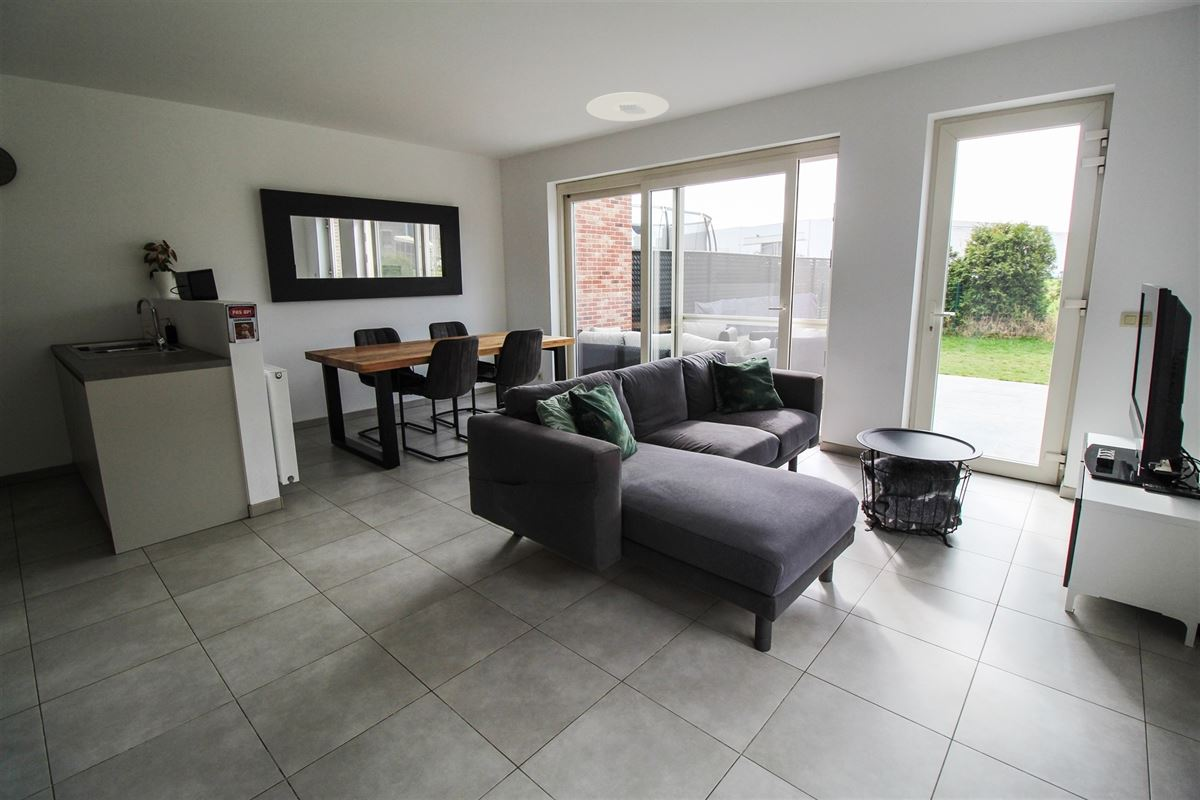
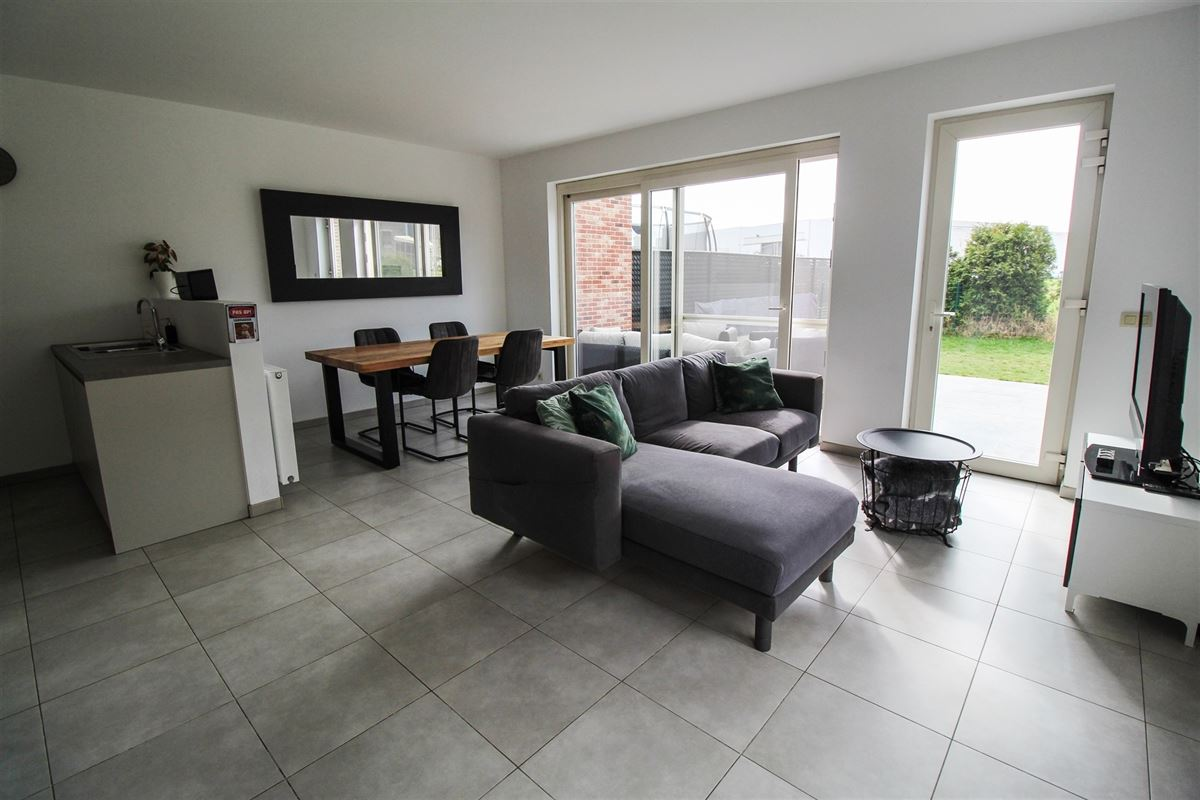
- ceiling light (627, 103)
